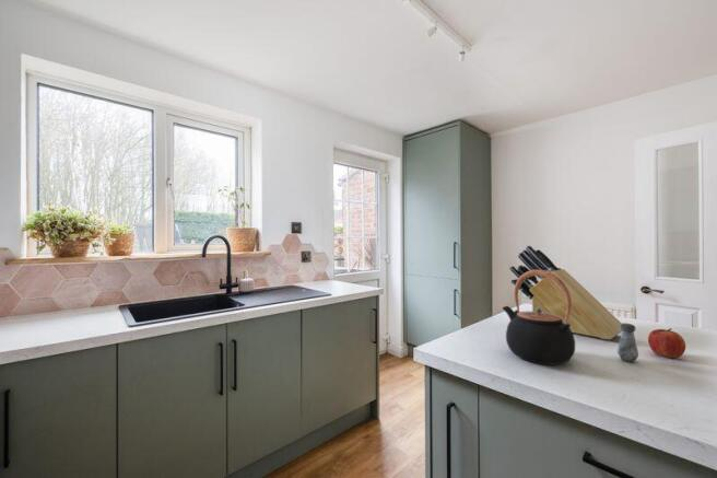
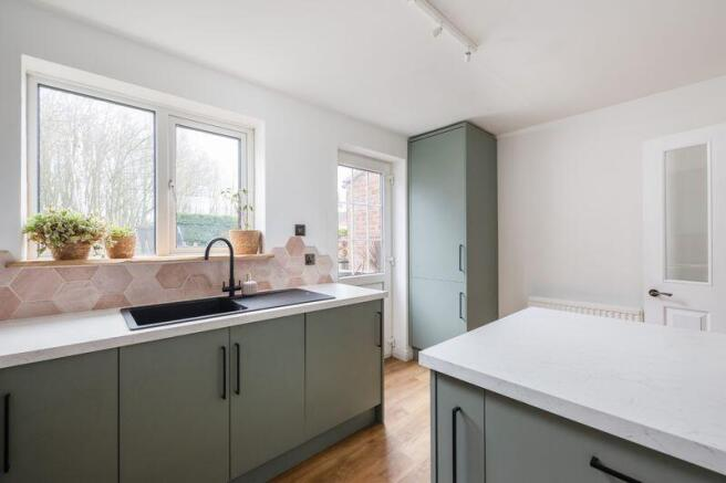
- knife block (560, 288)
- fruit (666, 341)
- teapot (533, 312)
- salt shaker (627, 341)
